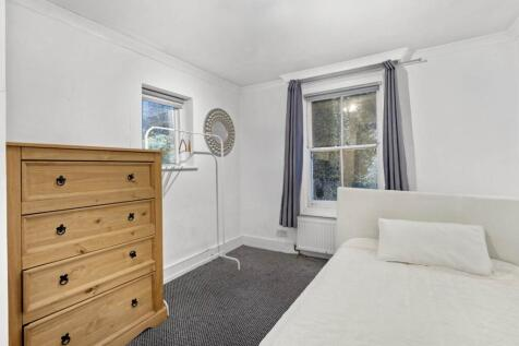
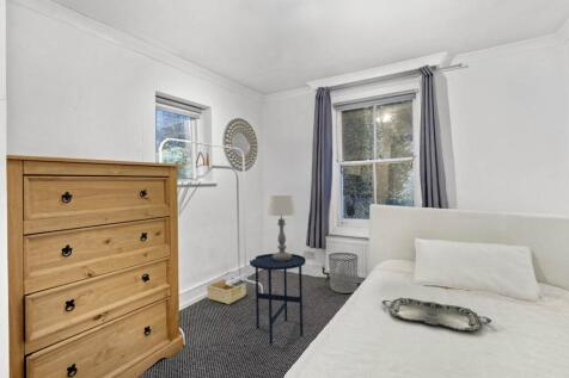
+ storage bin (226, 290)
+ serving tray (432, 311)
+ table lamp (281, 227)
+ waste bin (343, 272)
+ side table (277, 295)
